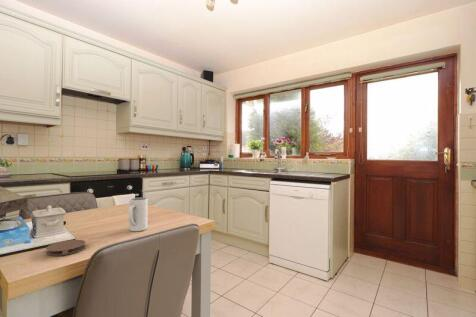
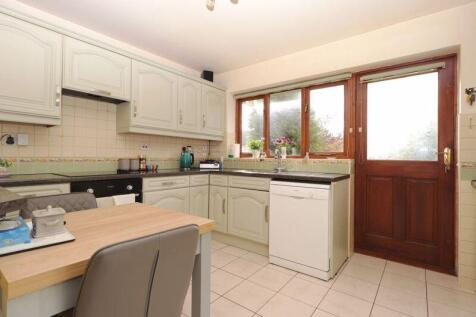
- coaster (66, 247)
- mug (136, 214)
